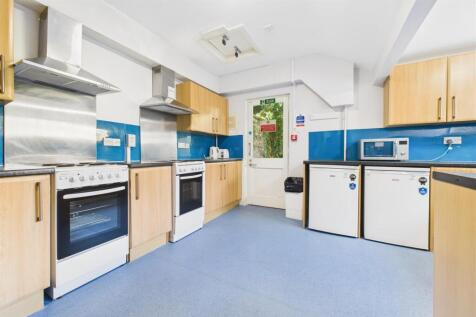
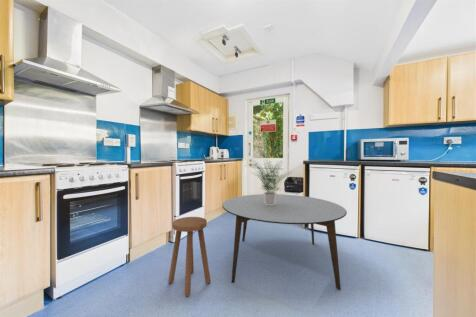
+ dining table (280, 223)
+ potted plant (269, 181)
+ stool (189, 252)
